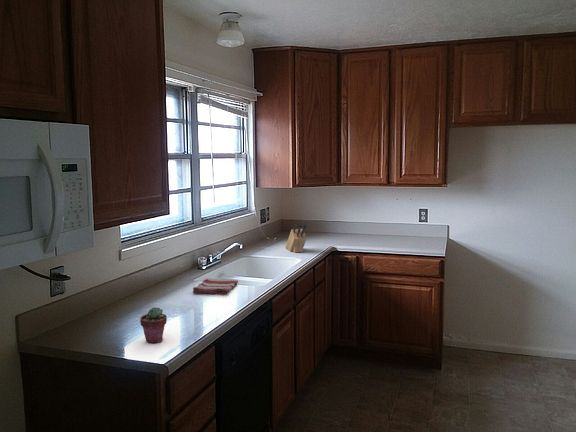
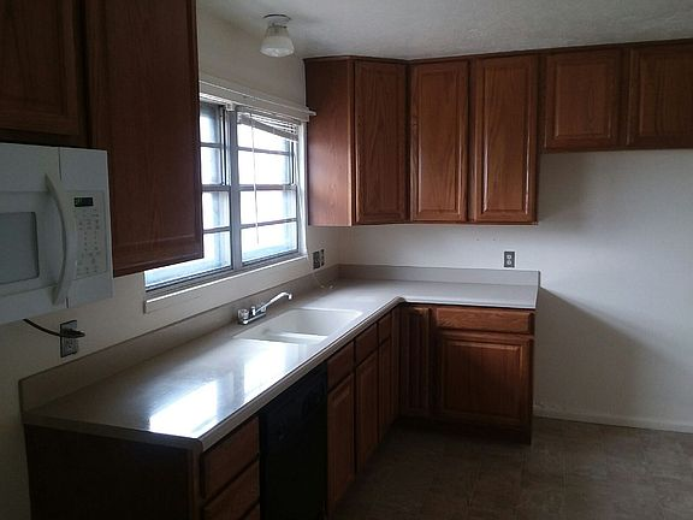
- knife block (296, 236)
- dish towel (216, 285)
- potted succulent (153, 323)
